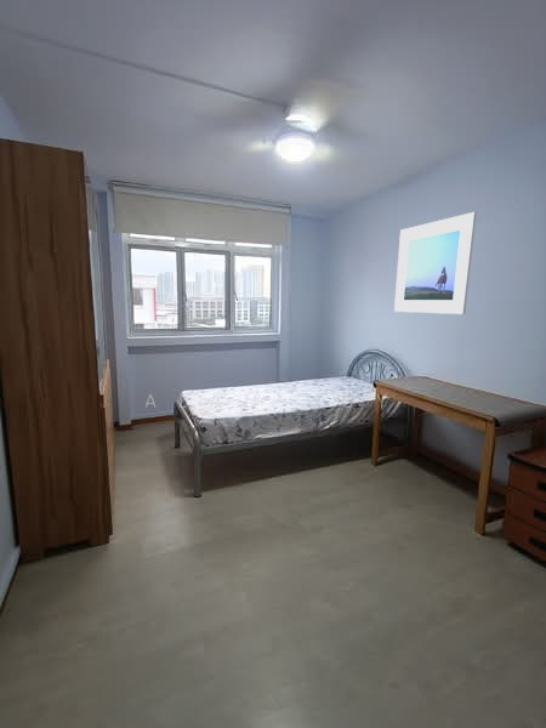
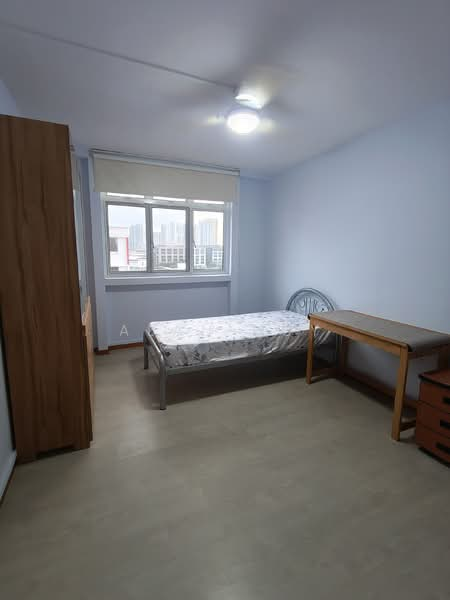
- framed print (430, 268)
